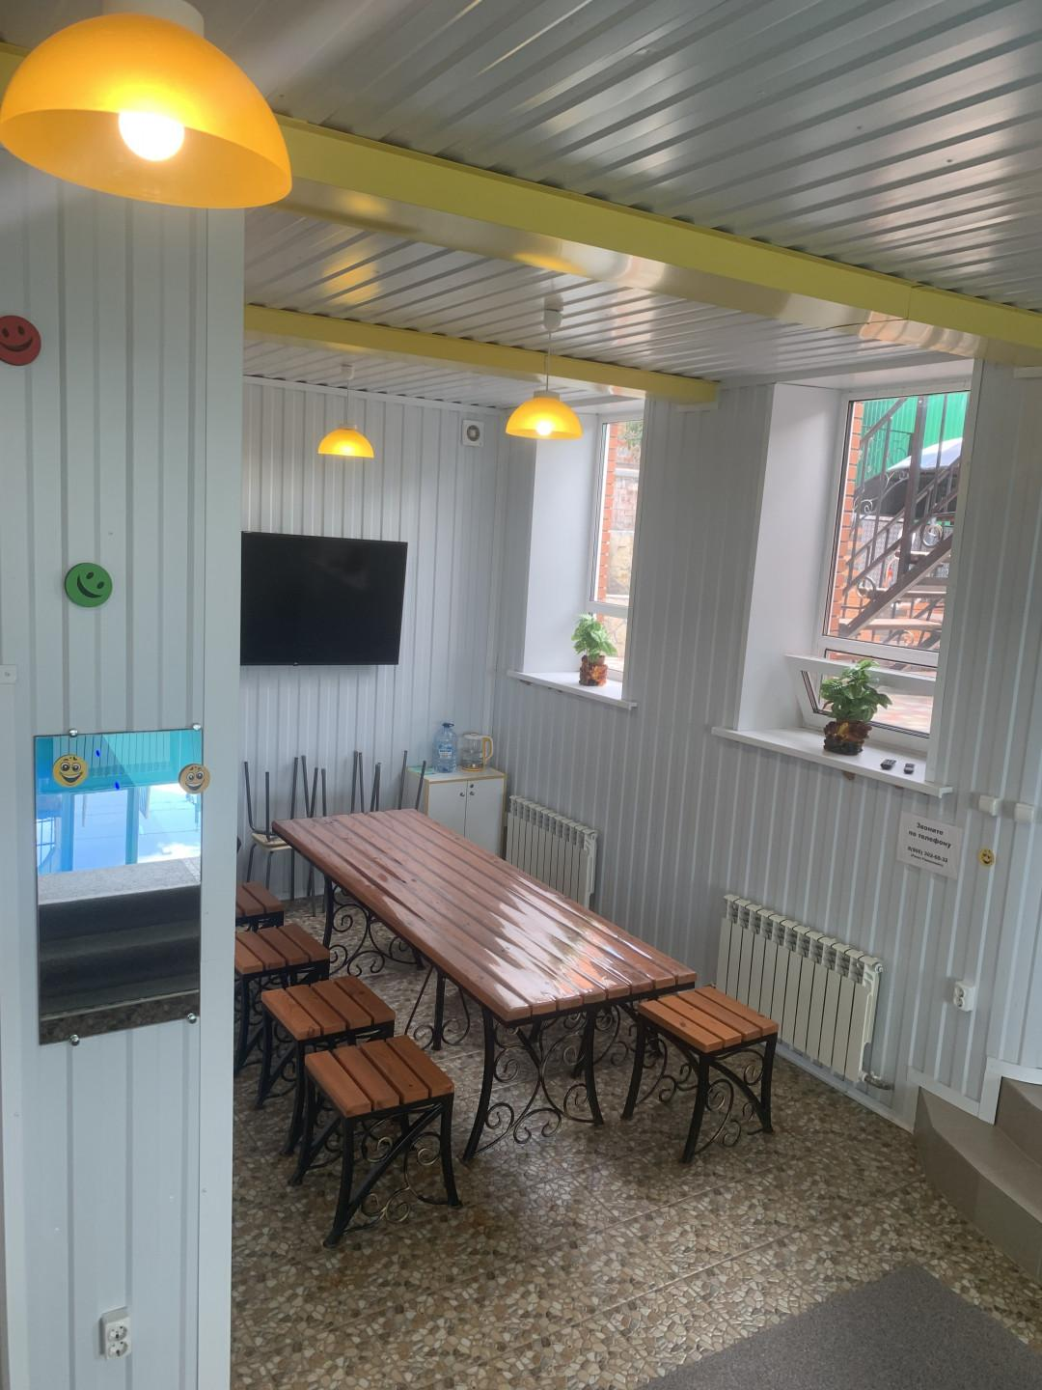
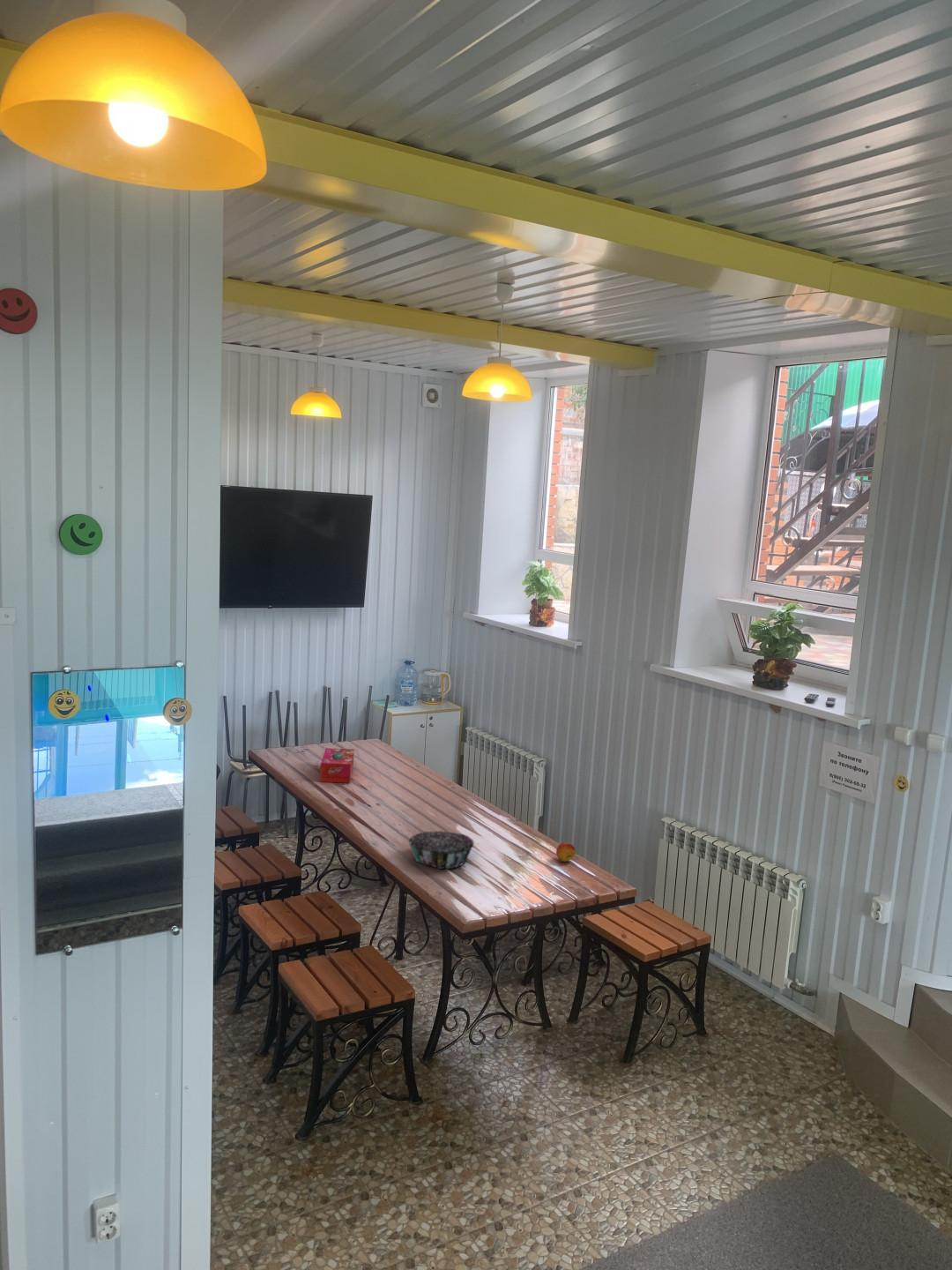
+ fruit (565, 852)
+ decorative bowl (441, 850)
+ tissue box (337, 765)
